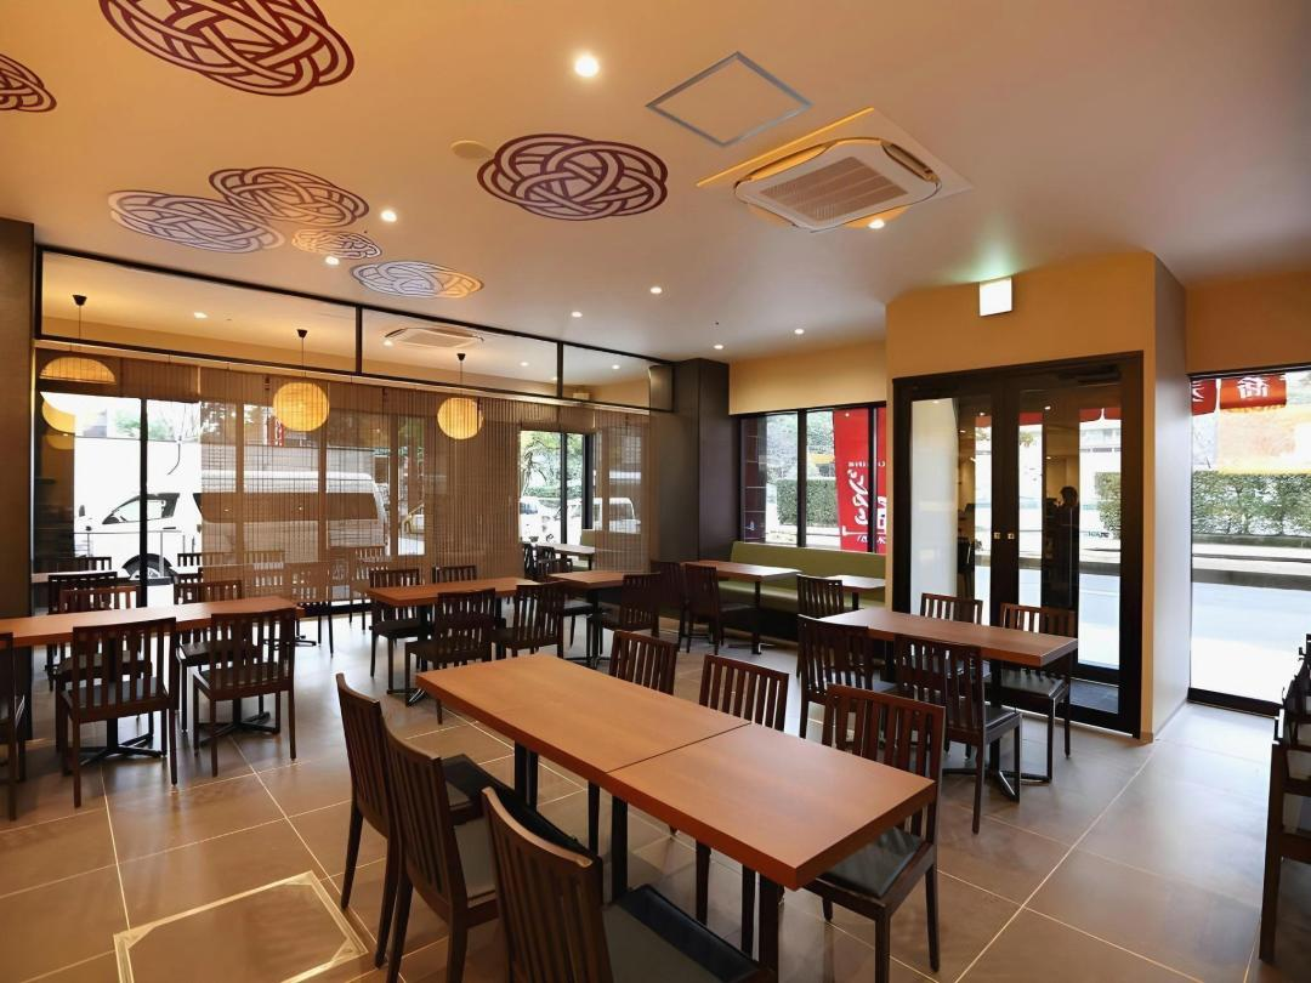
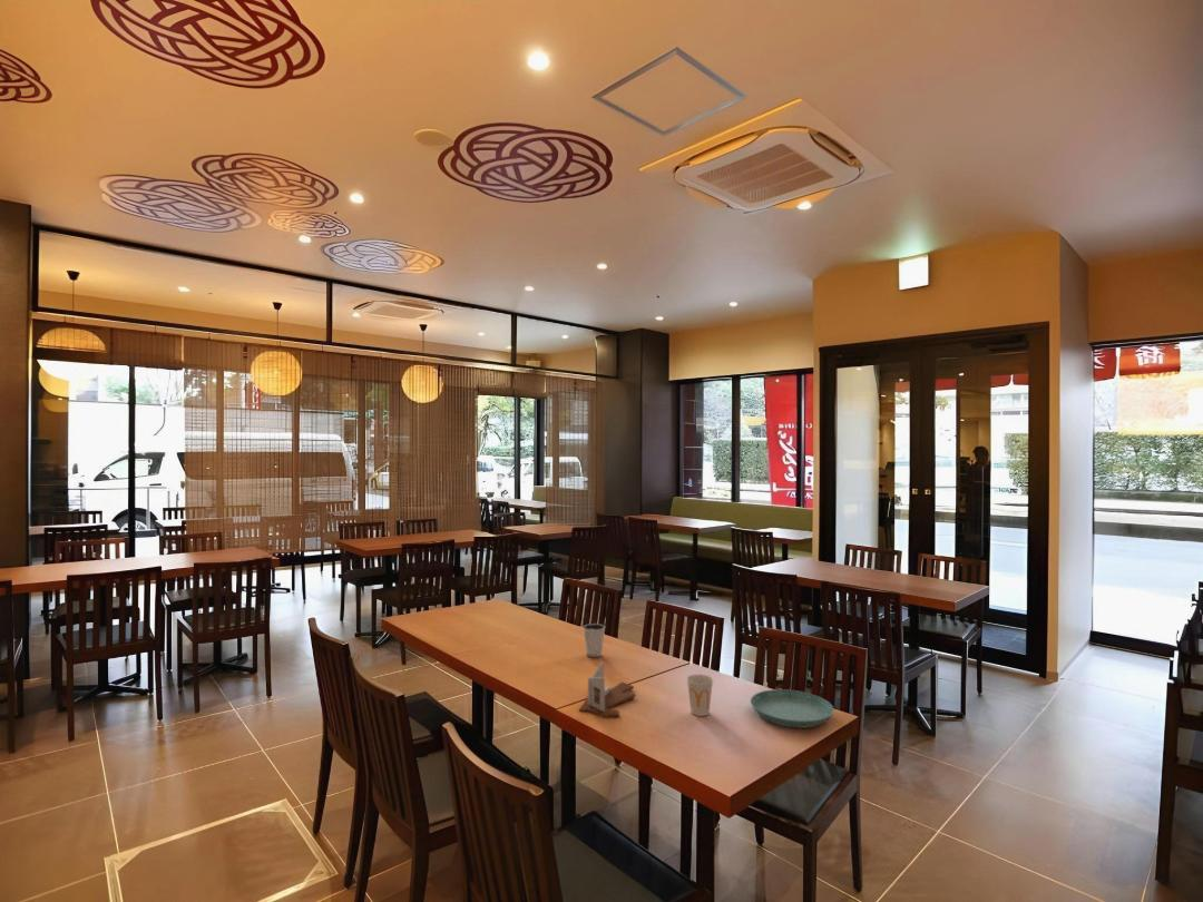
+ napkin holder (609, 687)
+ saucer (791, 708)
+ dixie cup (594, 640)
+ cup (700, 695)
